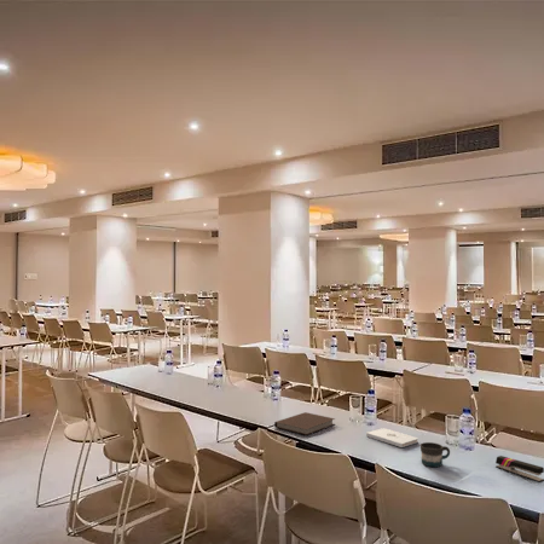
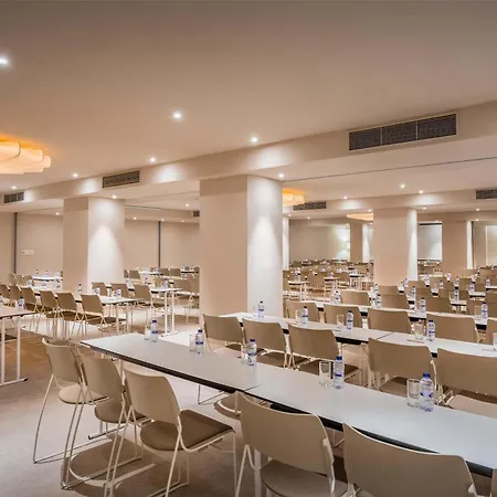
- notepad (392, 436)
- mug (433, 453)
- stapler (519, 467)
- notebook (305, 422)
